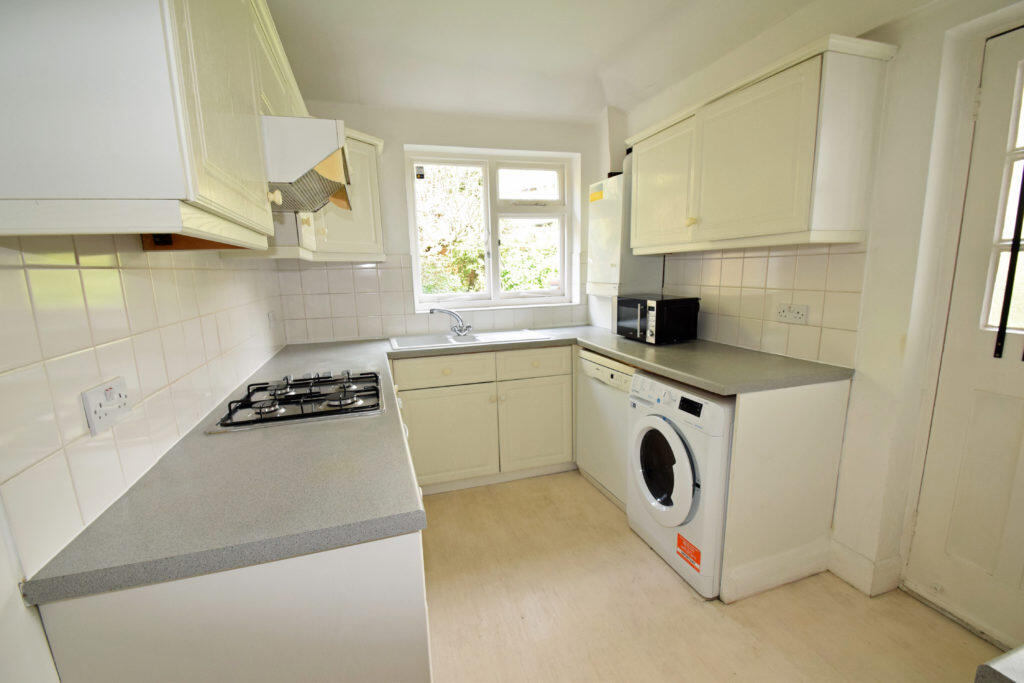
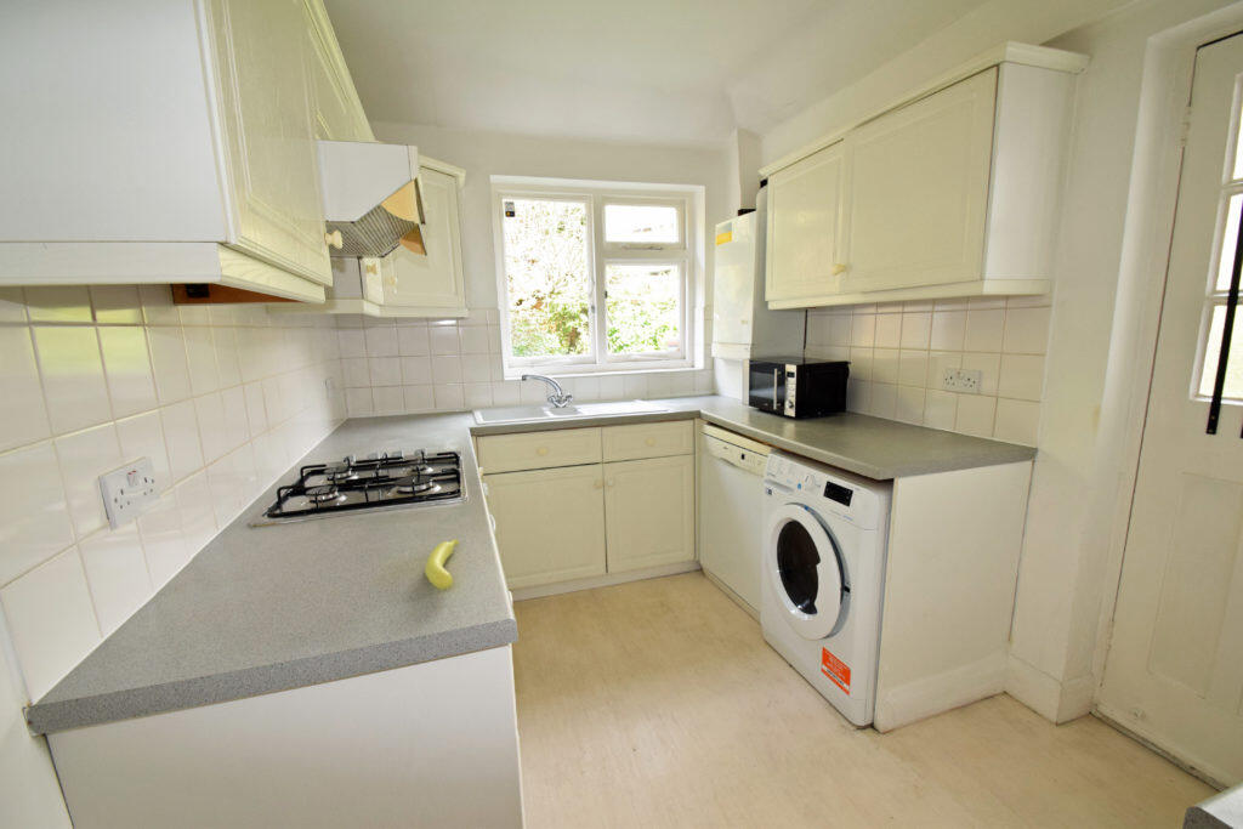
+ banana (442, 562)
